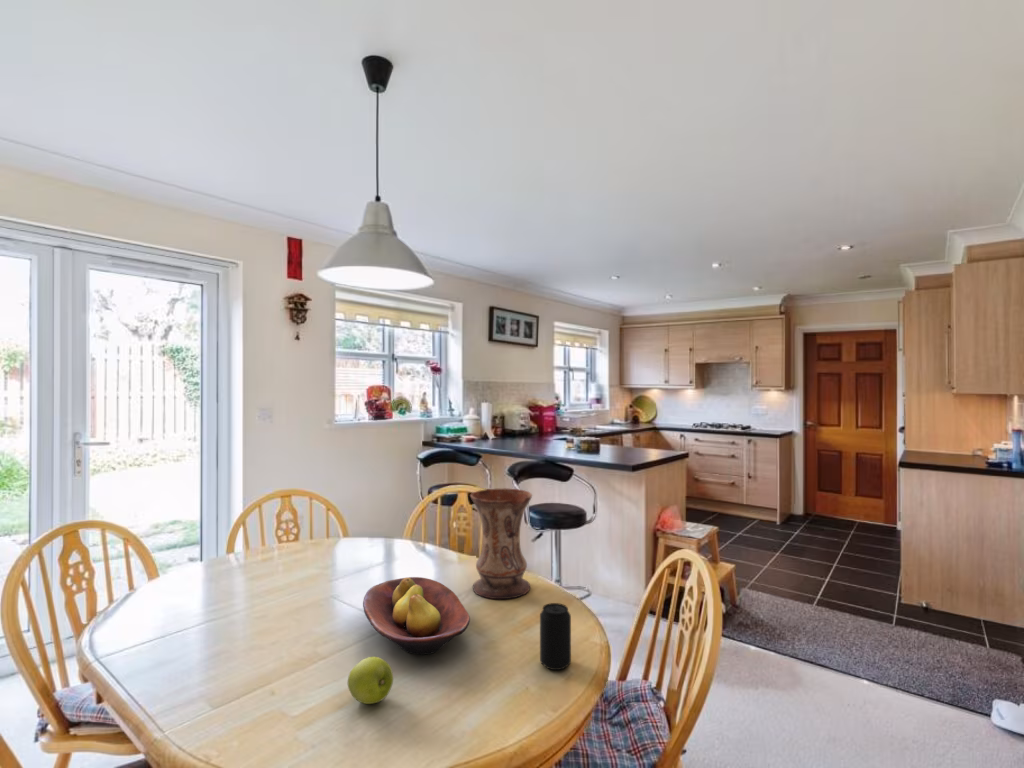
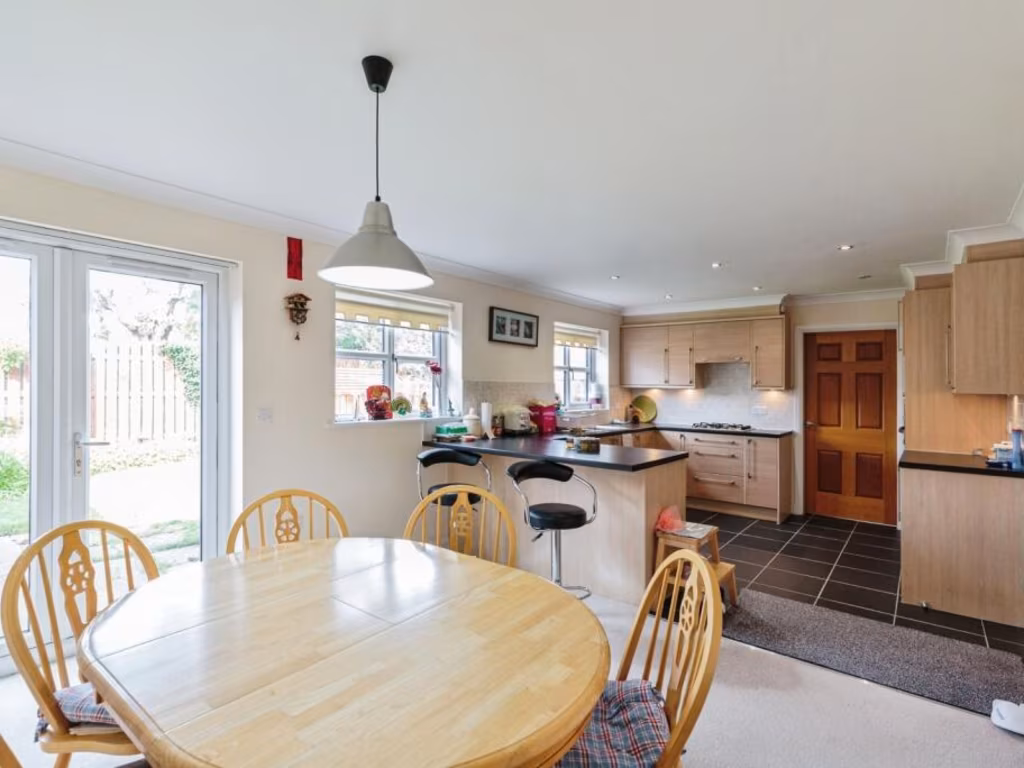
- beverage can (555, 636)
- apple (370, 679)
- vase (501, 541)
- fruit bowl (414, 607)
